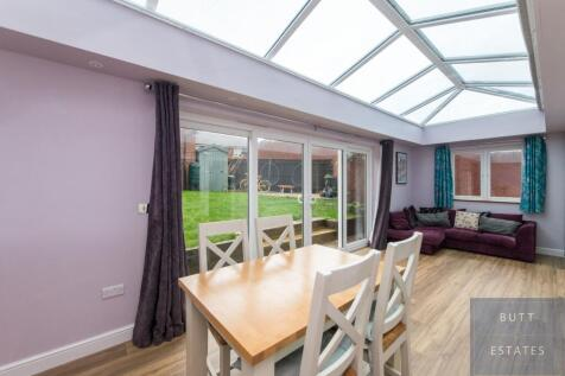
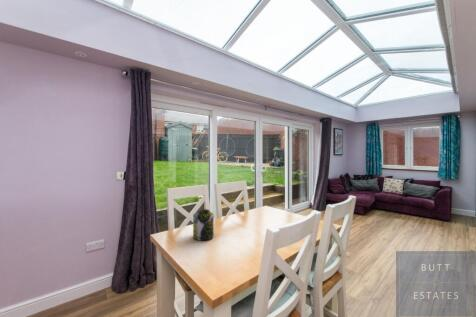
+ jar (203, 223)
